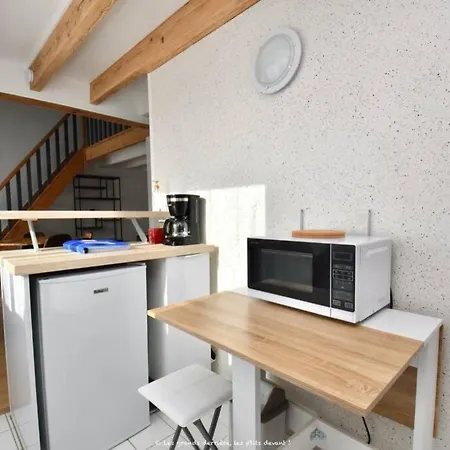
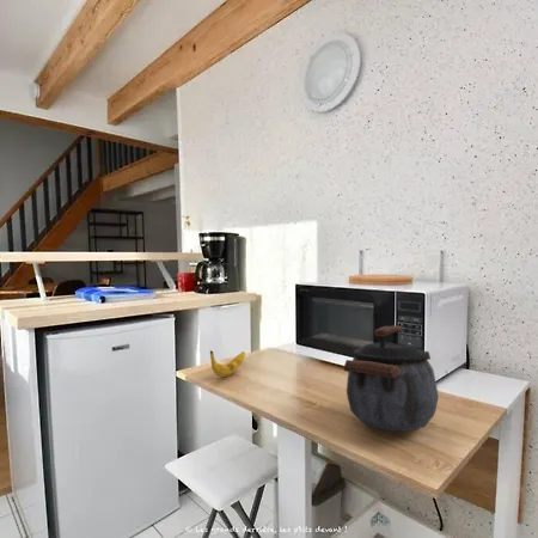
+ kettle (392, 374)
+ banana (231, 361)
